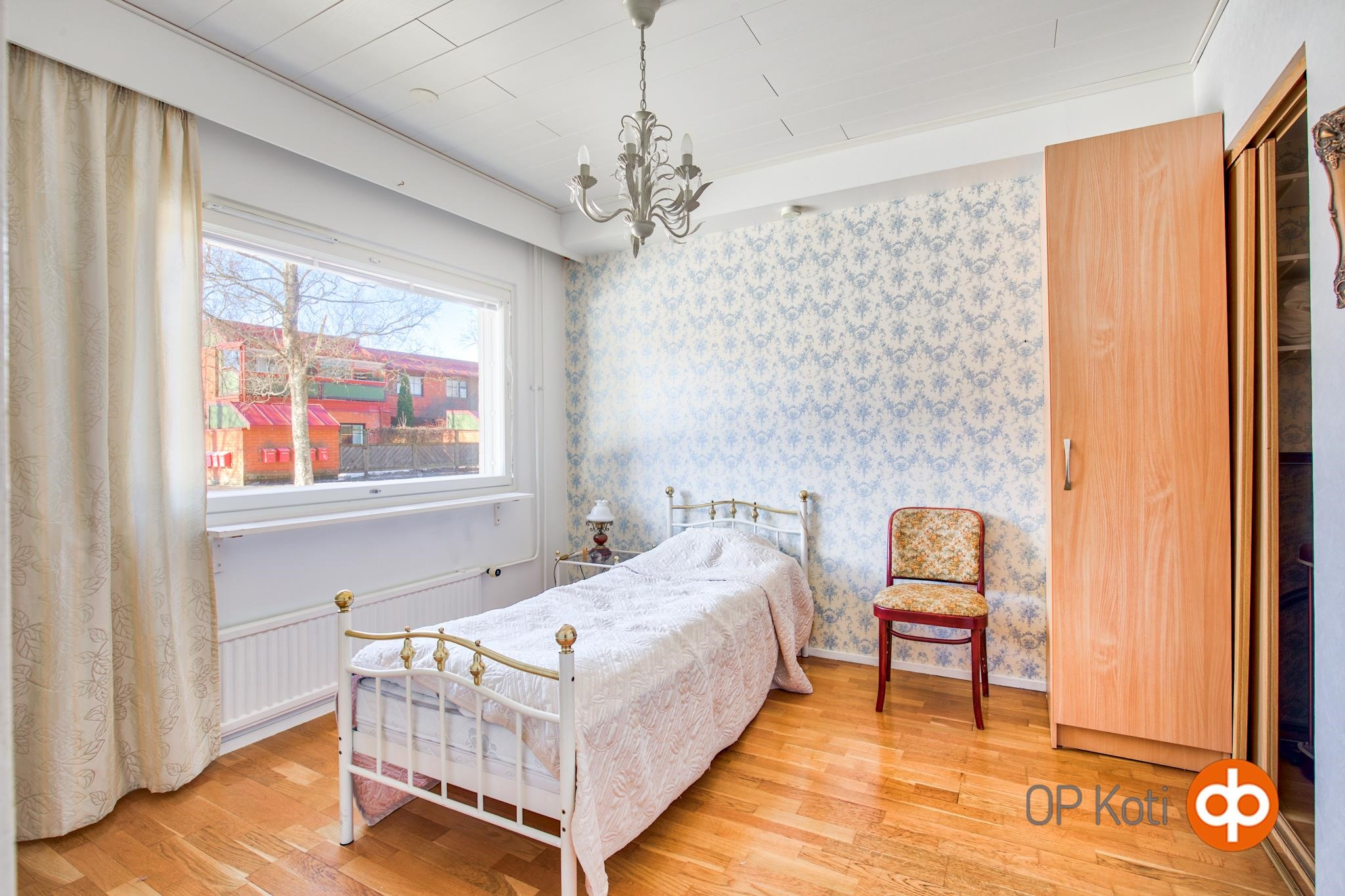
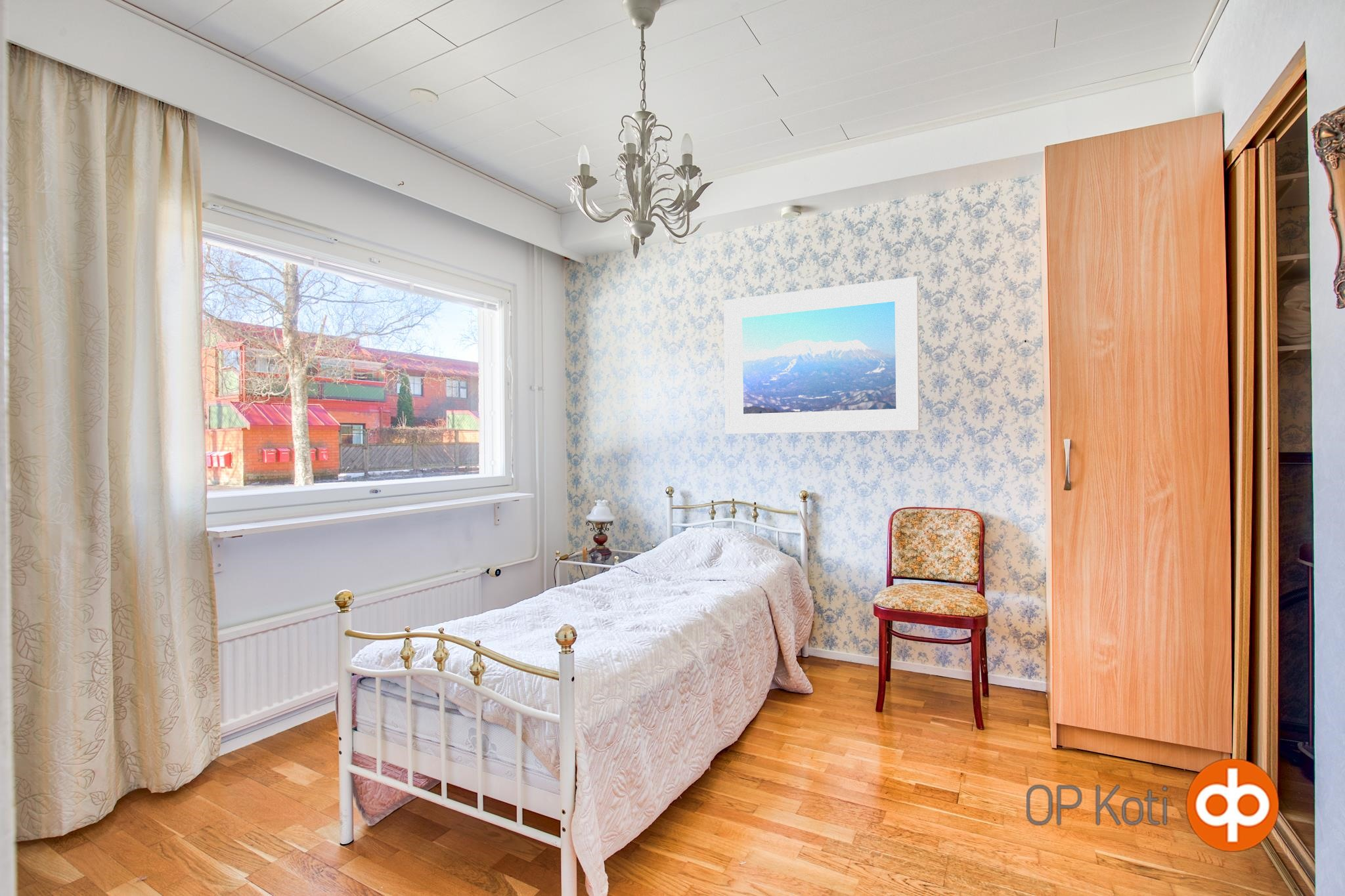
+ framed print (815, 360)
